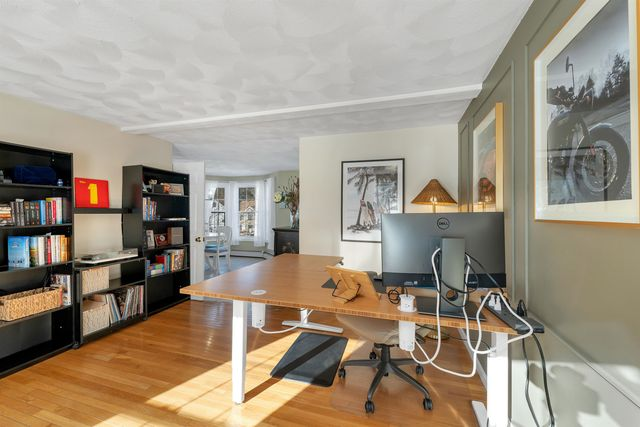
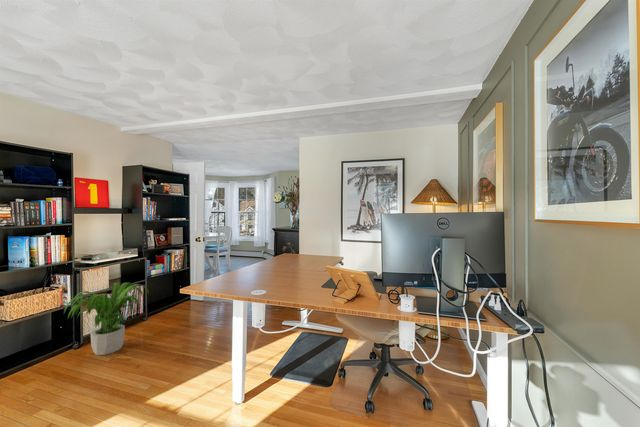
+ potted plant (111, 317)
